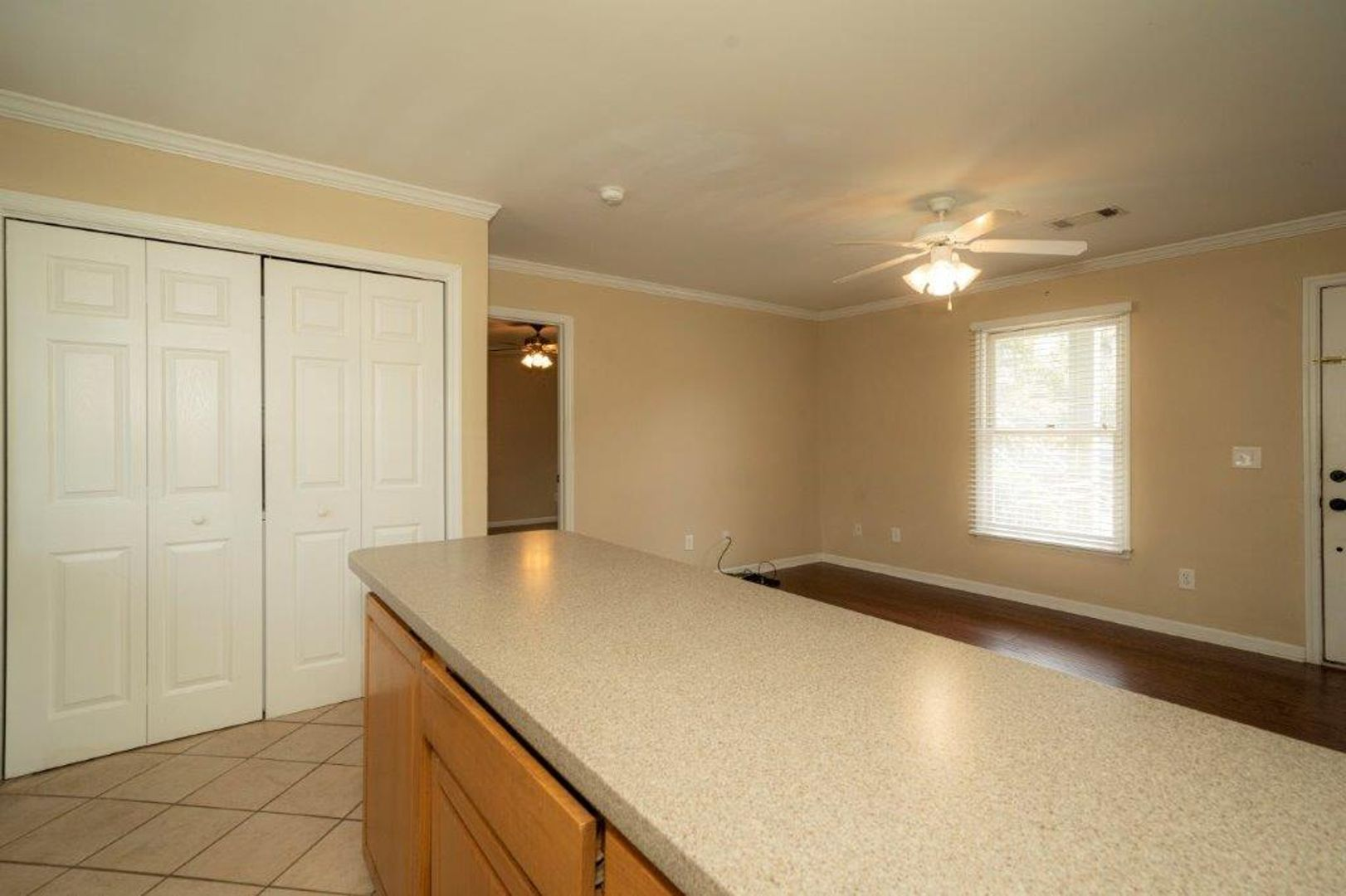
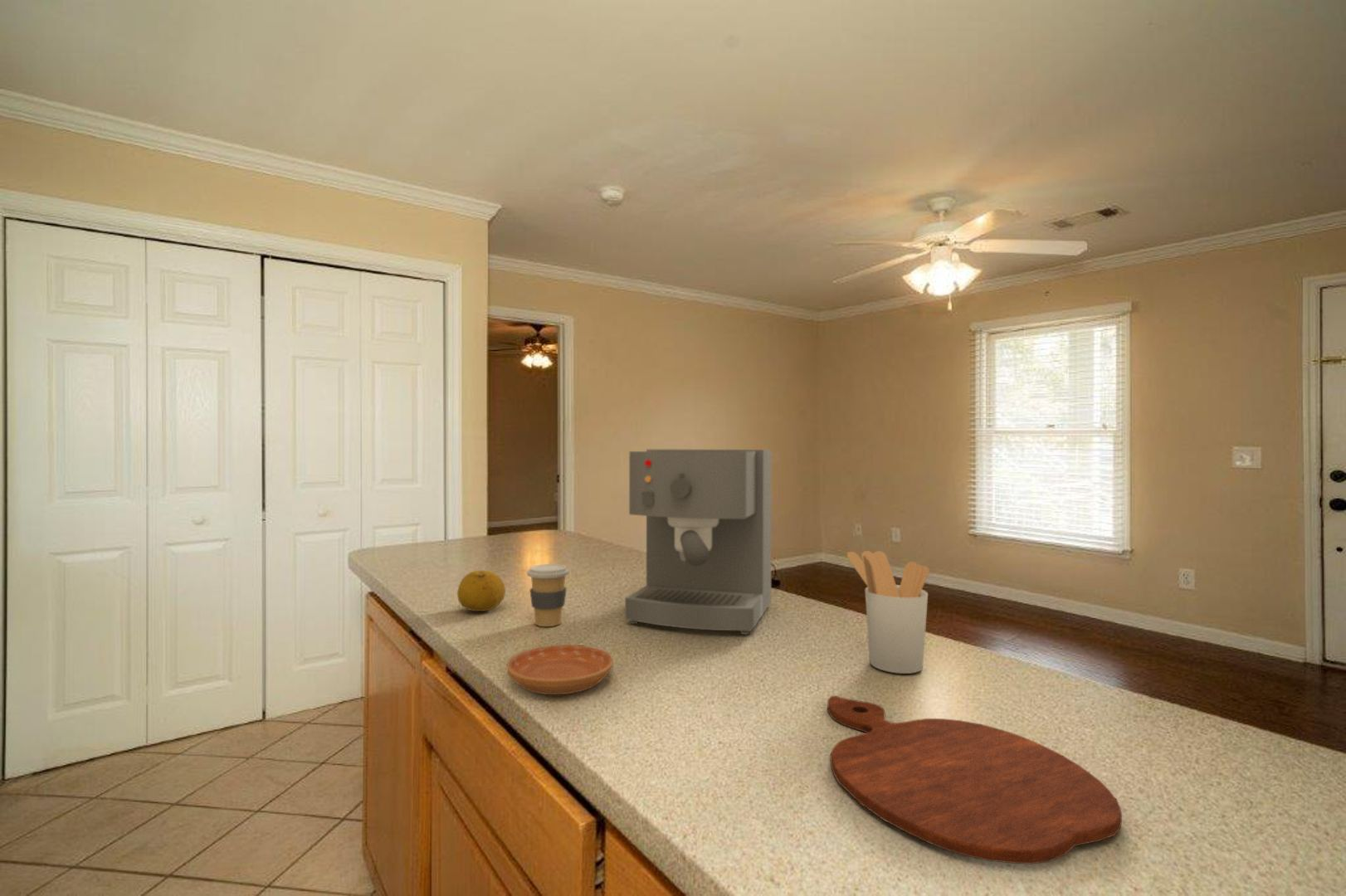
+ cutting board (929, 755)
+ coffee cup (548, 595)
+ utensil holder (885, 606)
+ coffee maker (709, 533)
+ saucer (560, 670)
+ fruit (481, 590)
